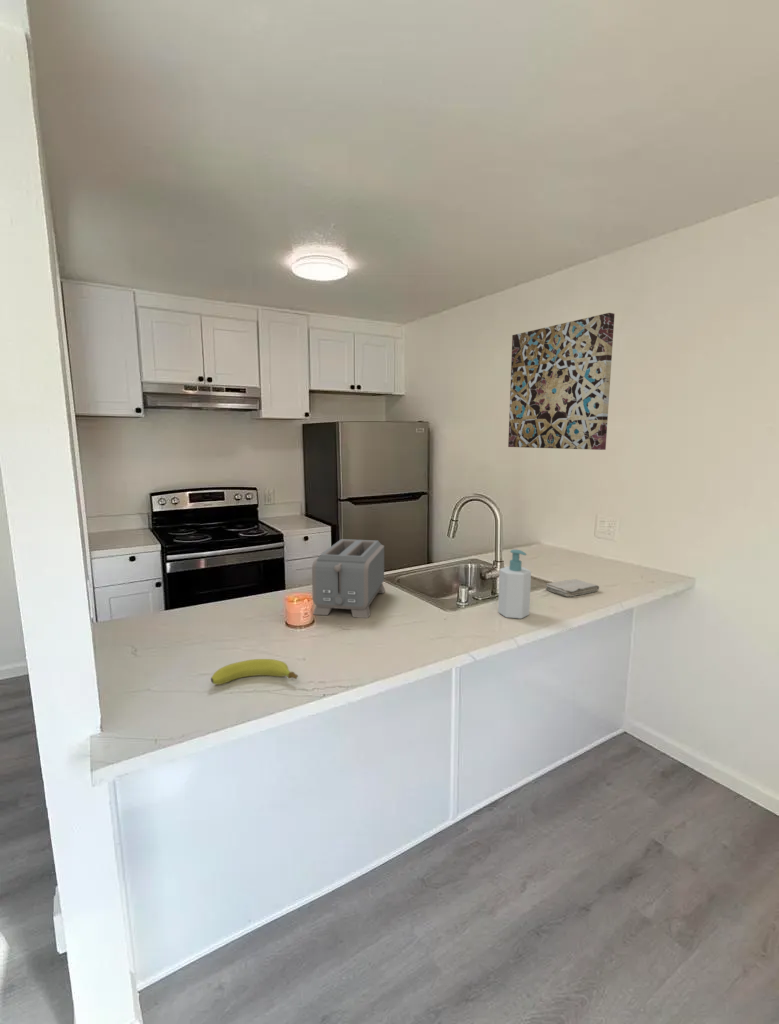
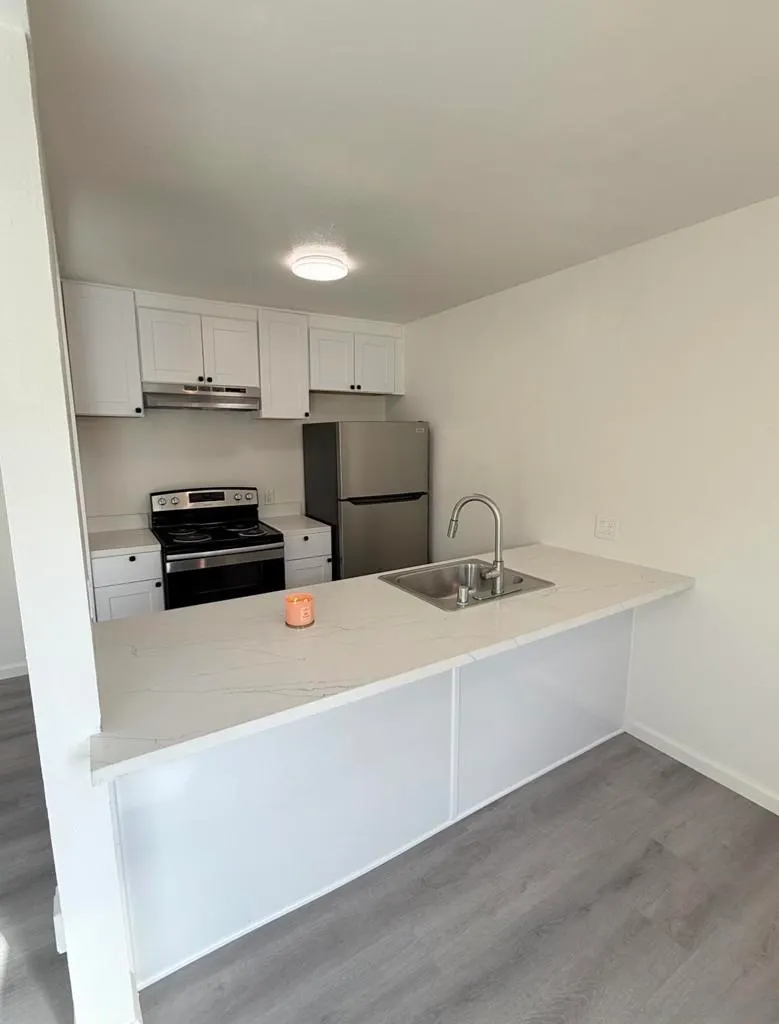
- soap bottle (514, 582)
- washcloth (571, 586)
- fruit (253, 674)
- wall art (555, 387)
- toaster (350, 575)
